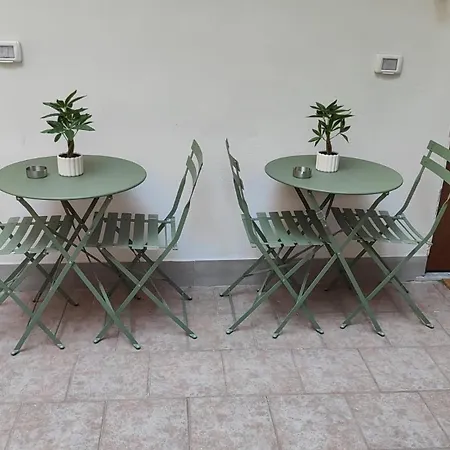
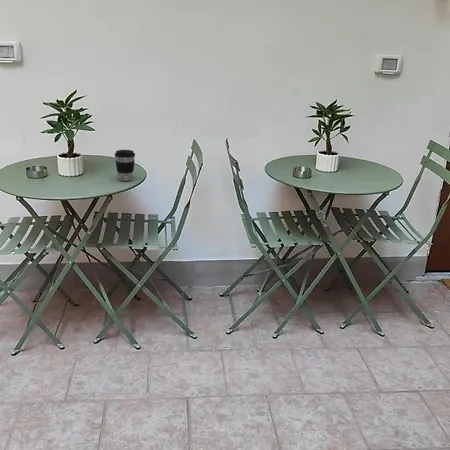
+ coffee cup (125, 165)
